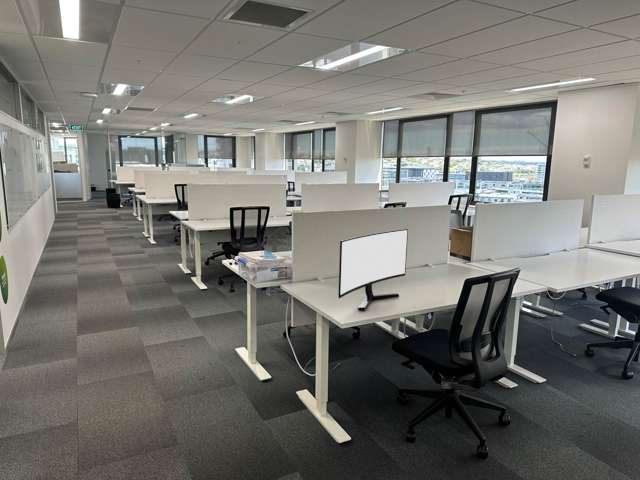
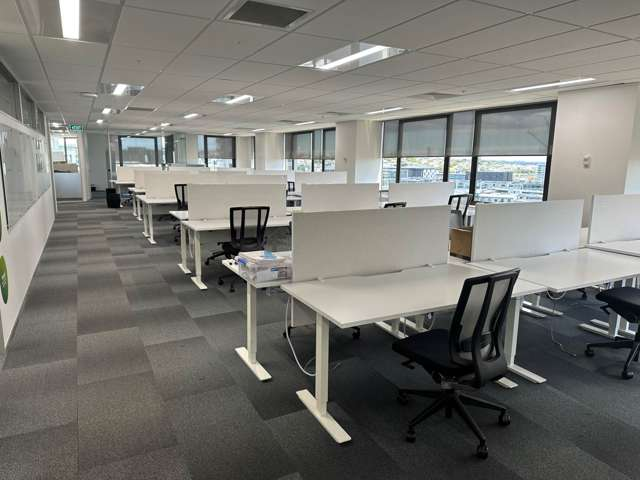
- monitor (376, 268)
